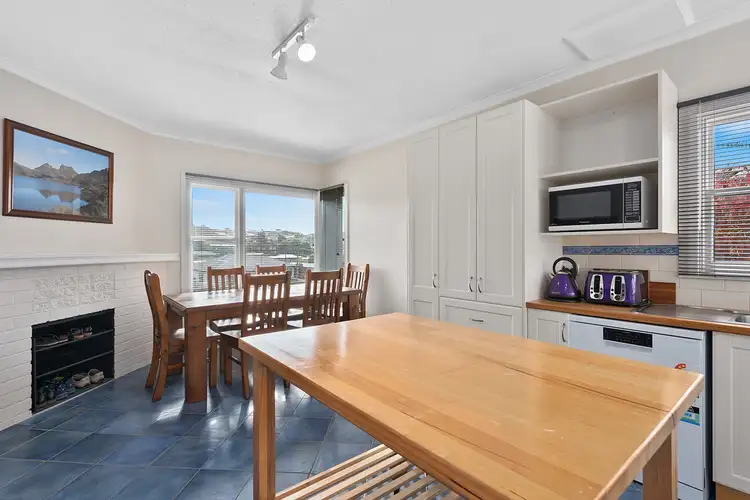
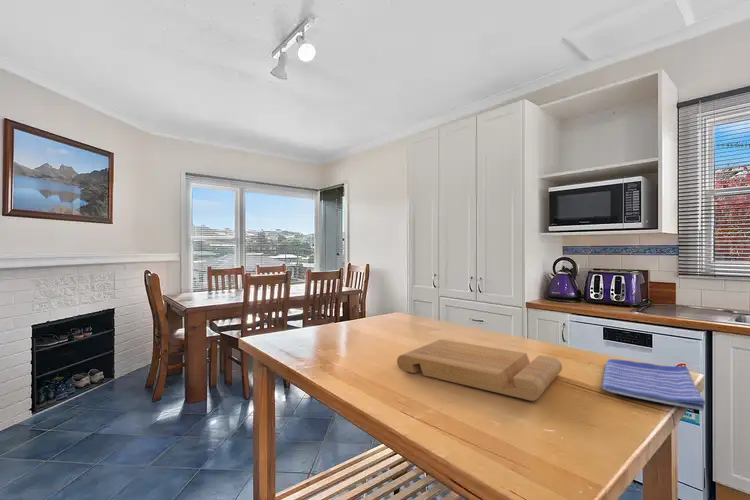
+ cutting board (477, 364)
+ dish towel (648, 378)
